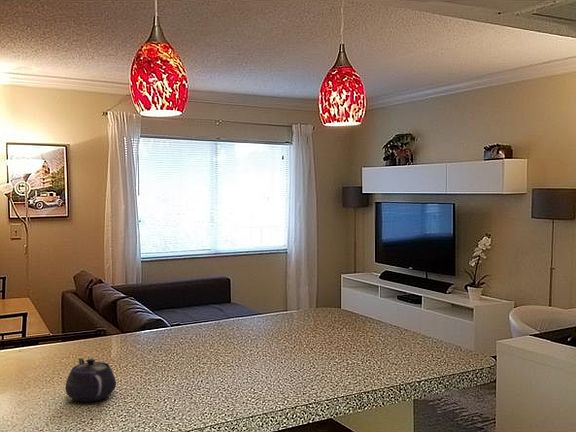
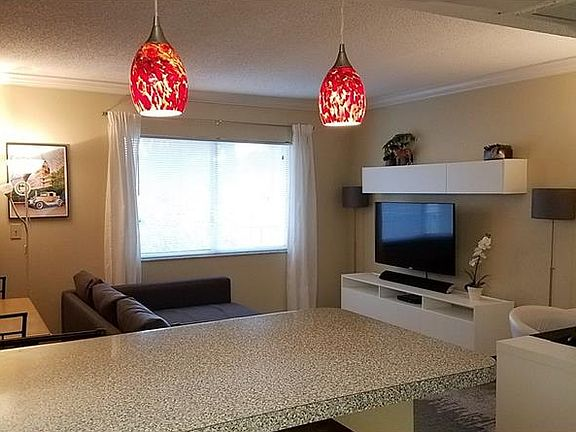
- teapot (90, 377)
